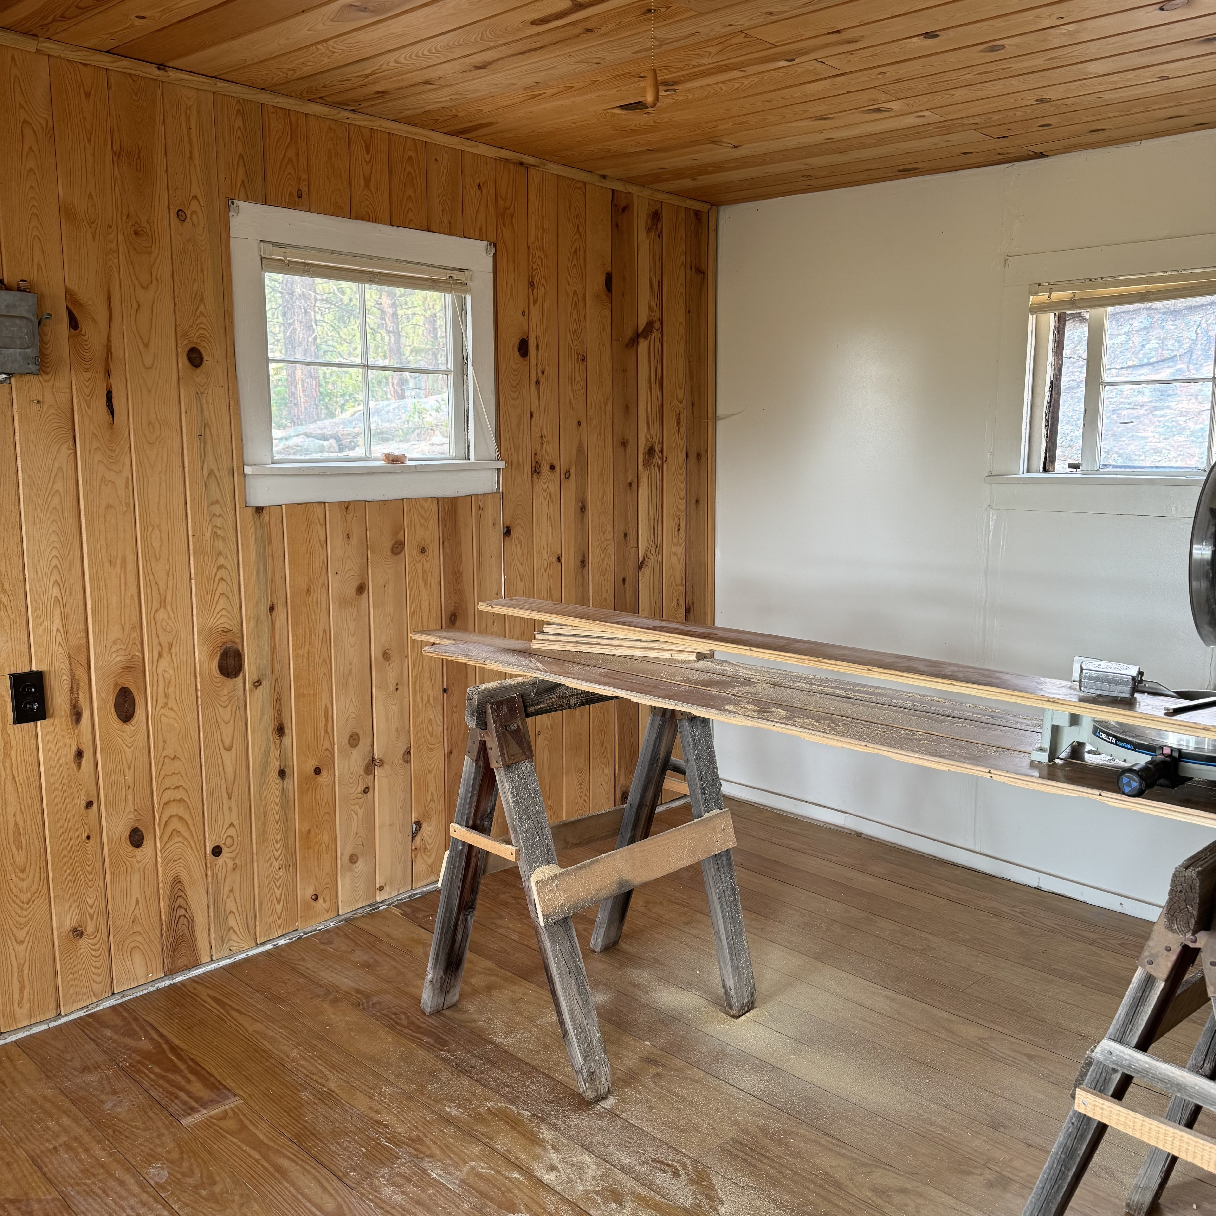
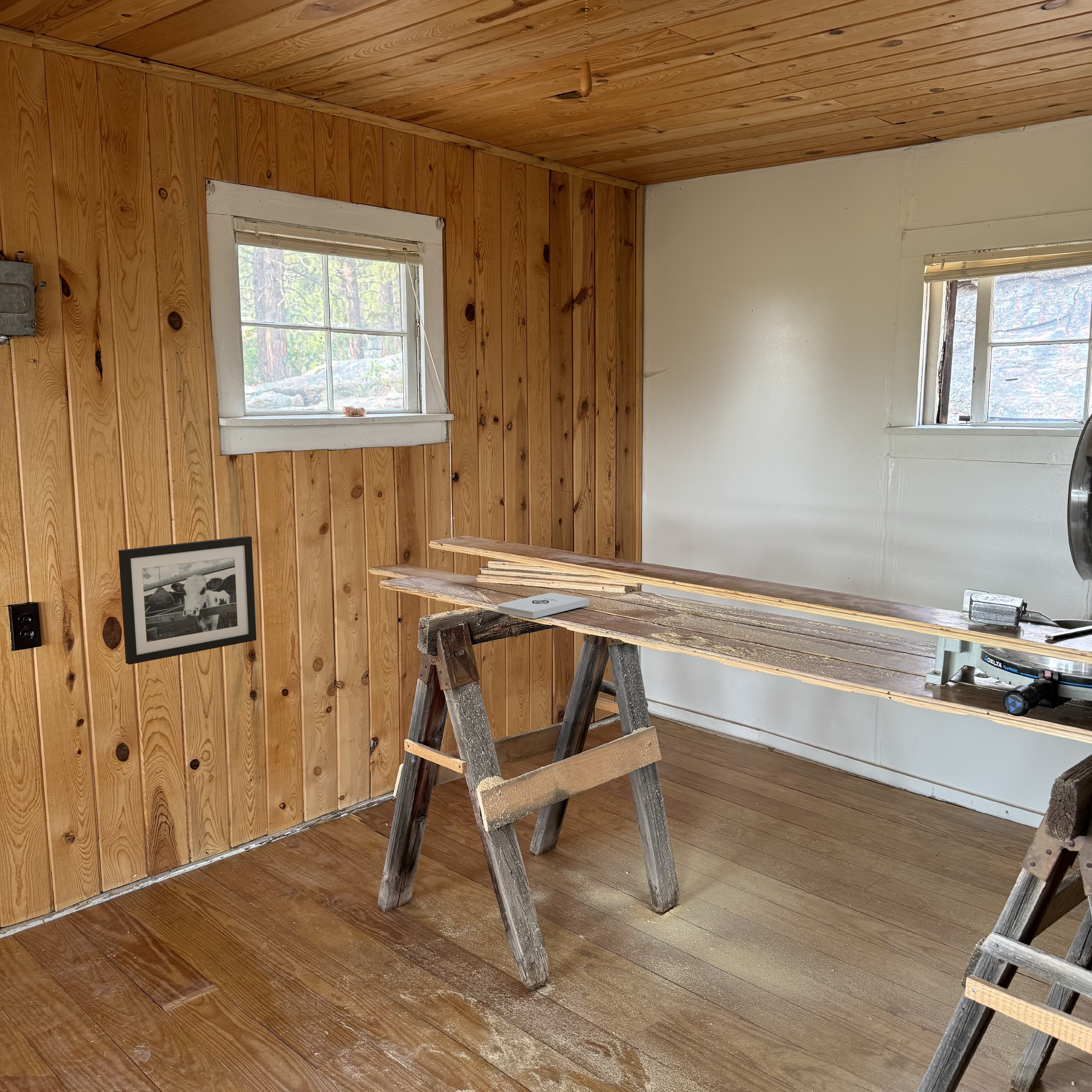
+ picture frame (191, 597)
+ notepad (543, 605)
